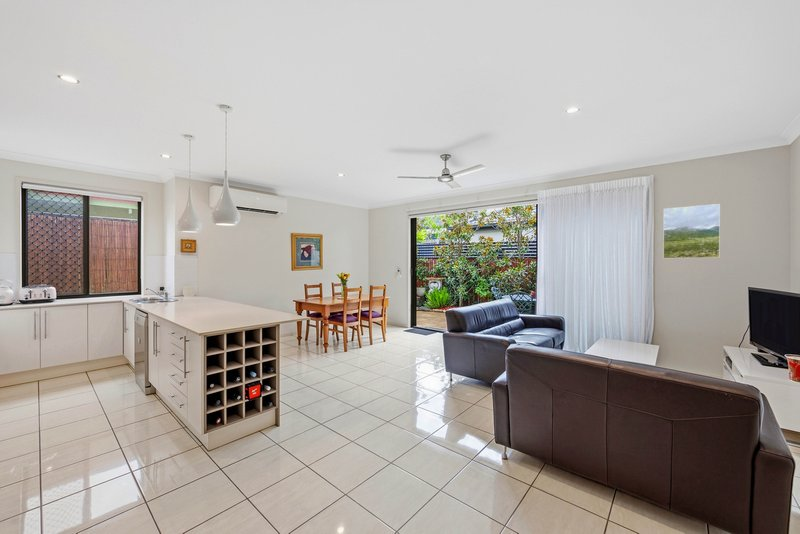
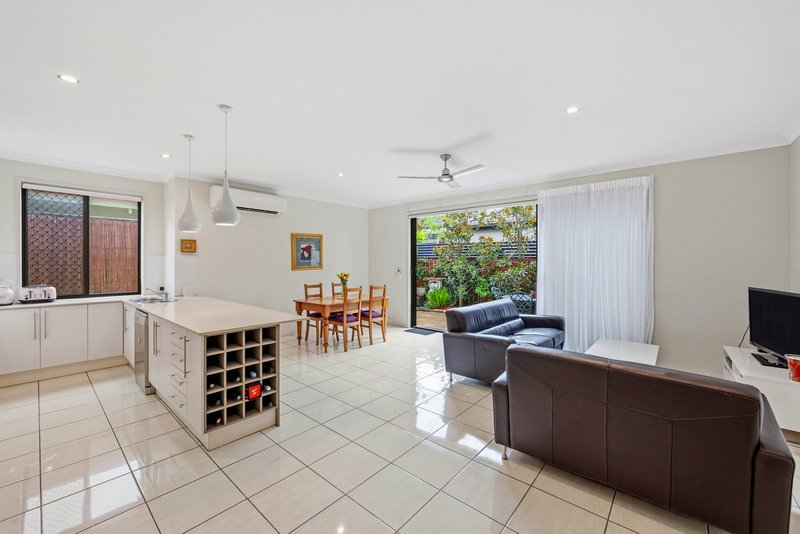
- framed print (690, 232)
